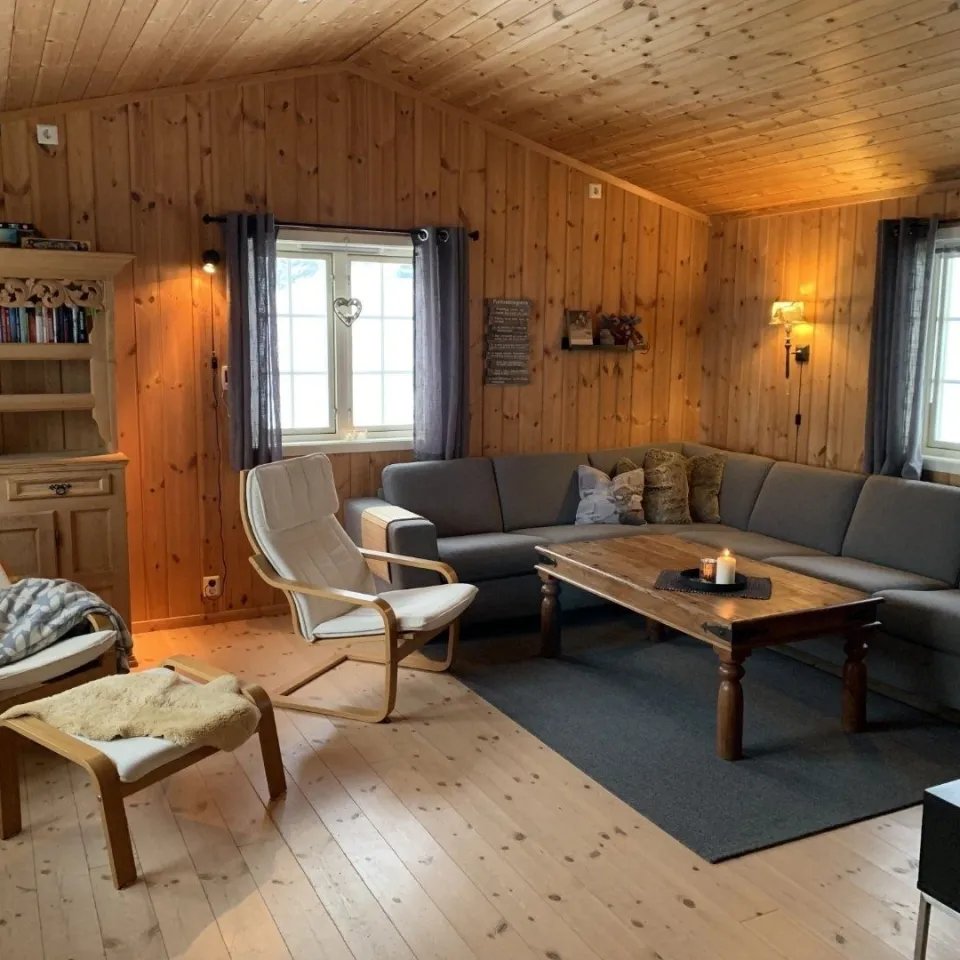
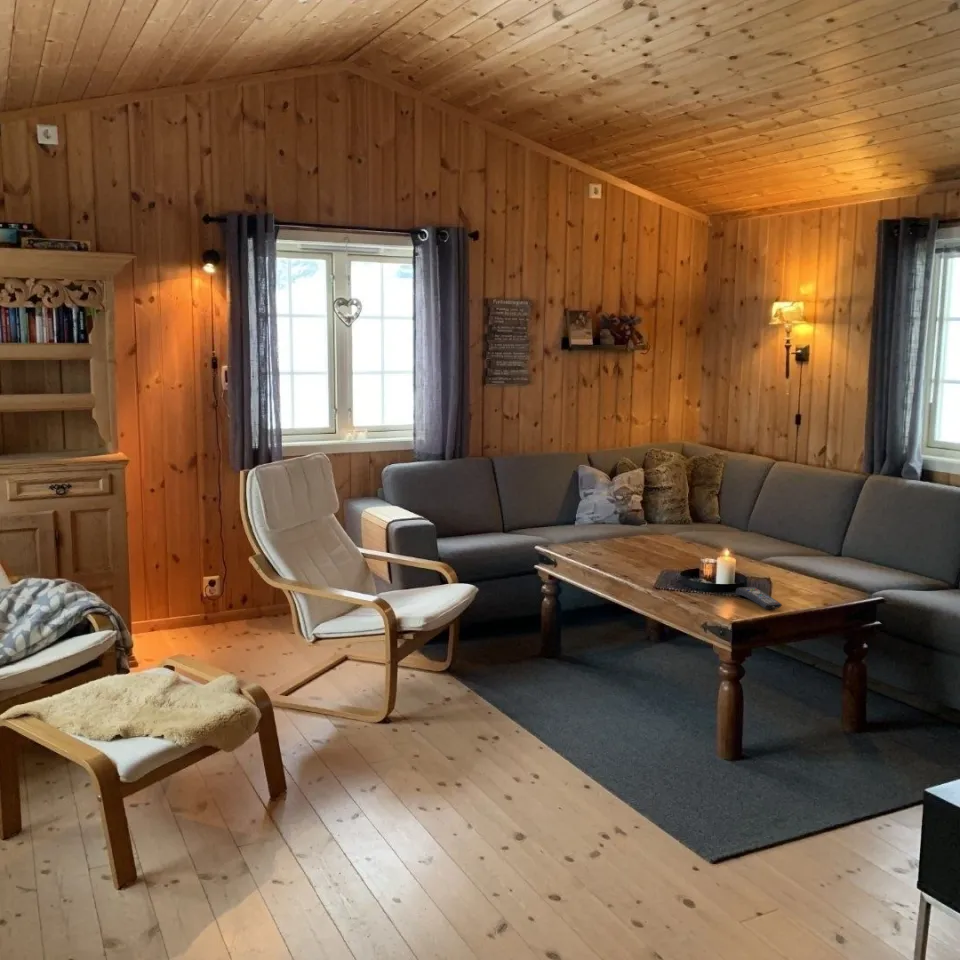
+ remote control (757, 597)
